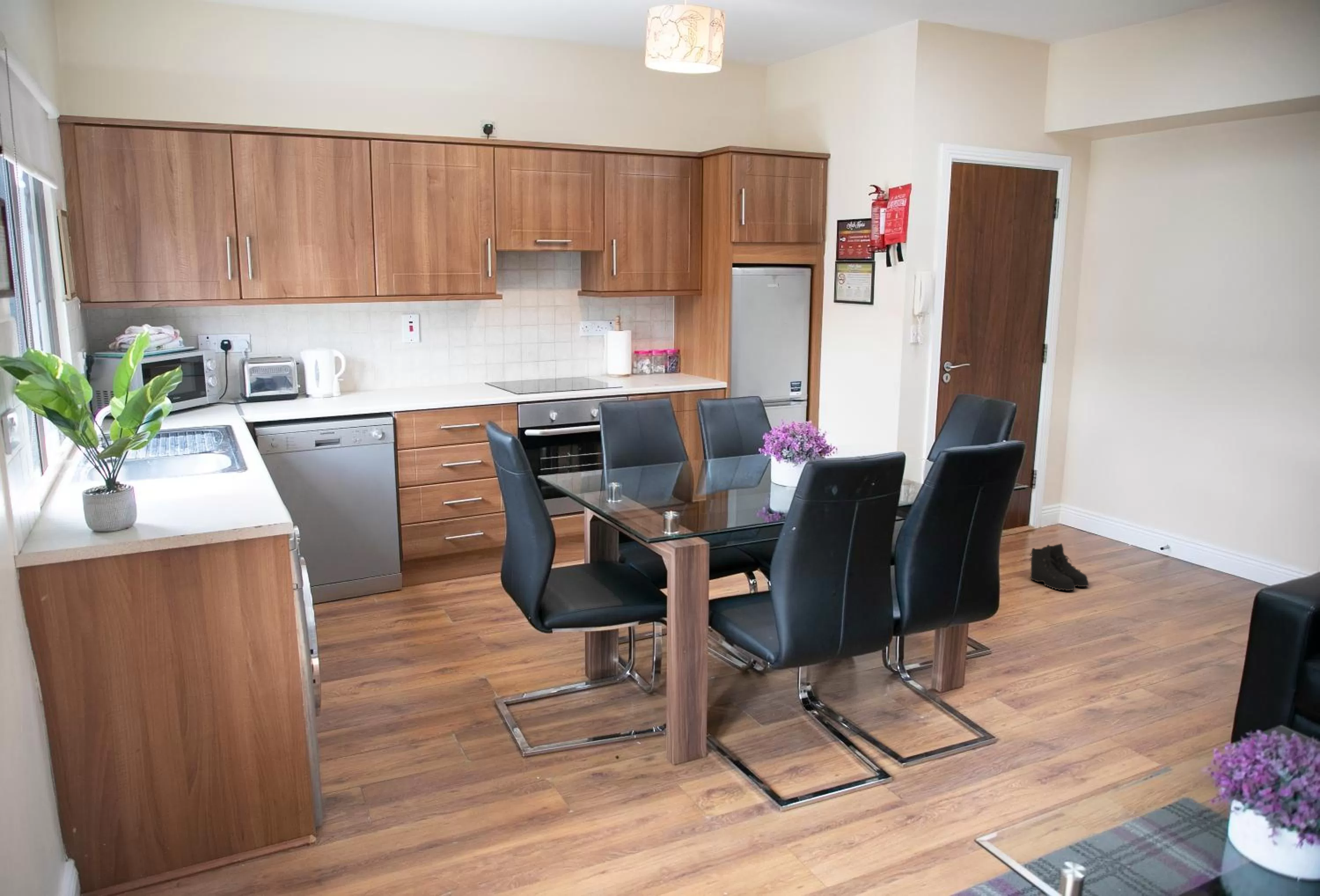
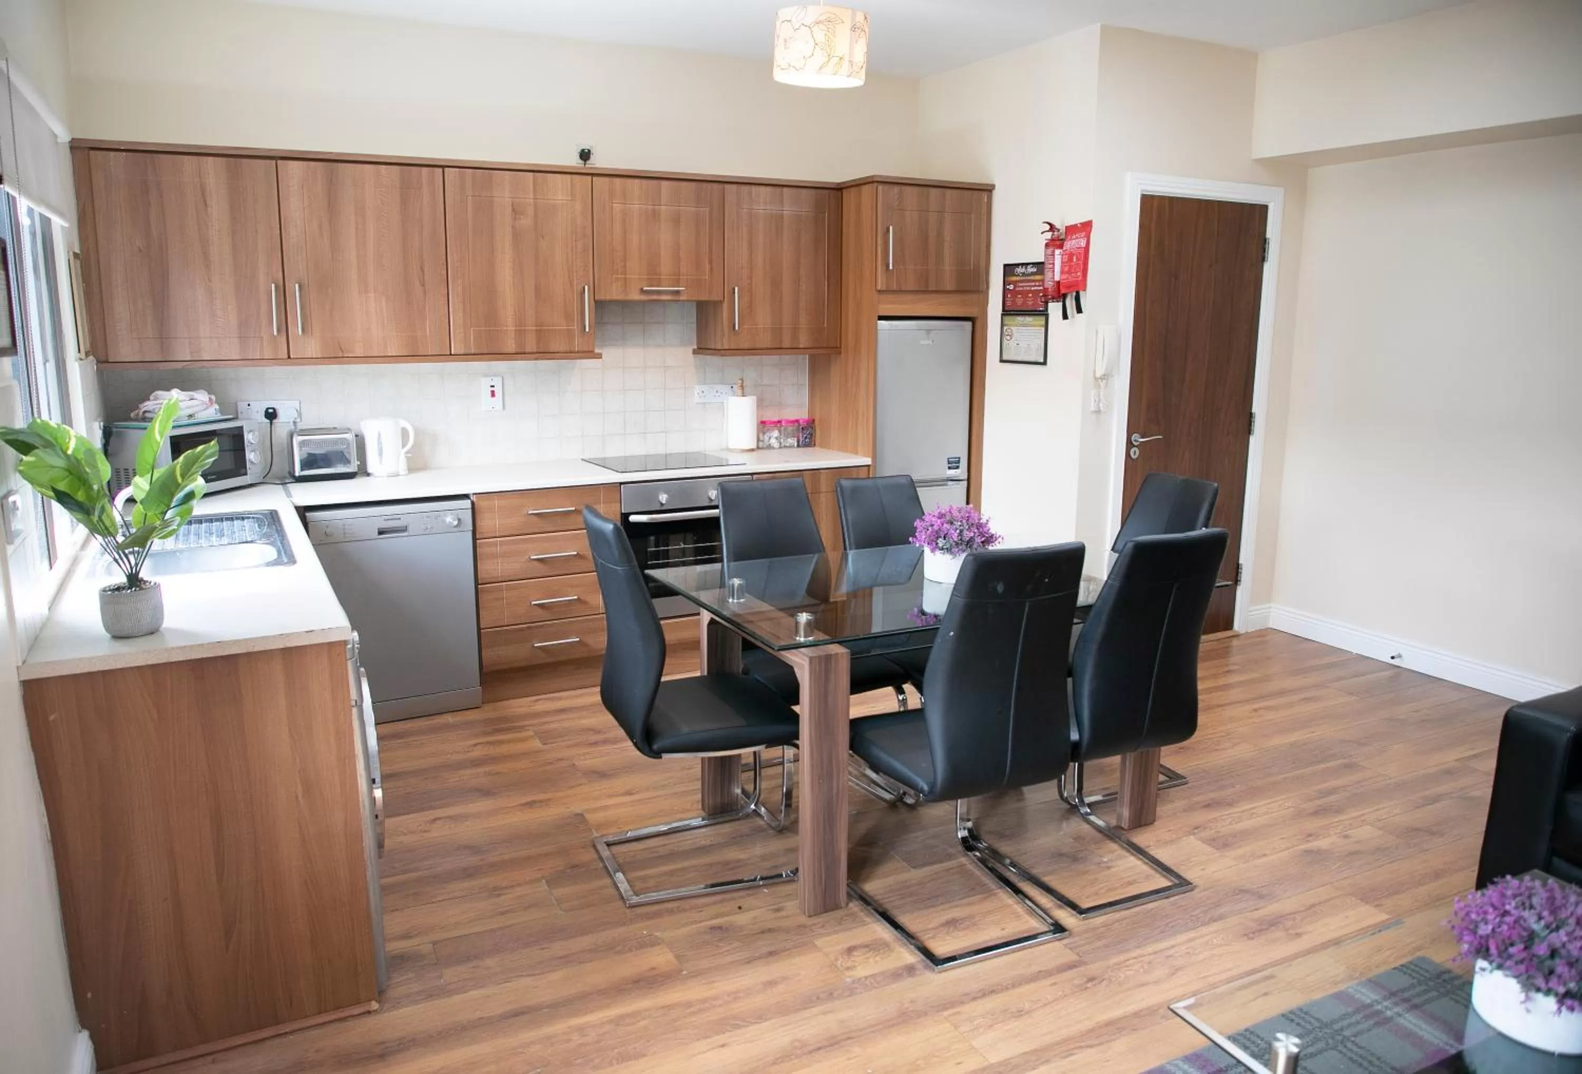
- boots (1059, 565)
